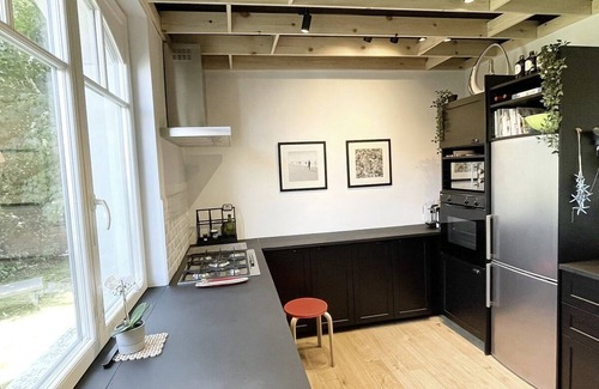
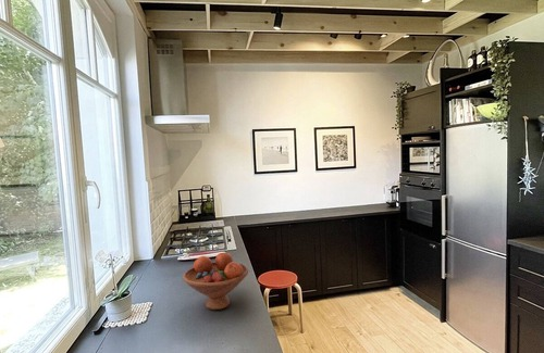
+ fruit bowl (217, 281)
